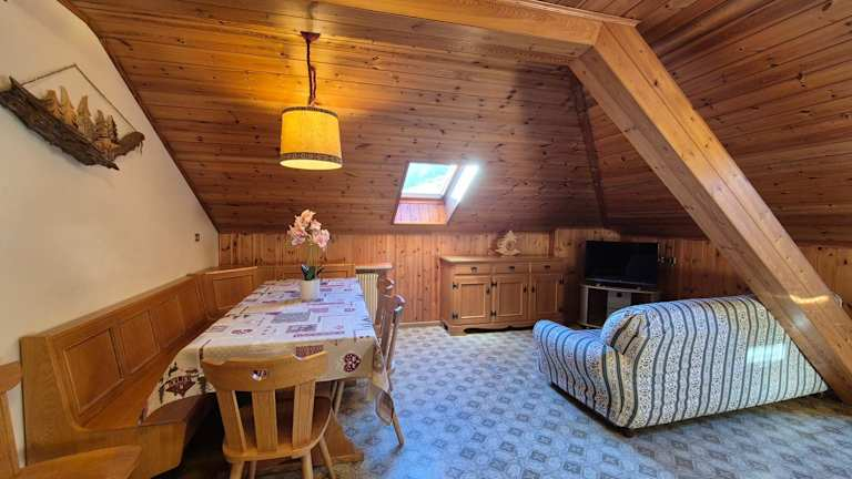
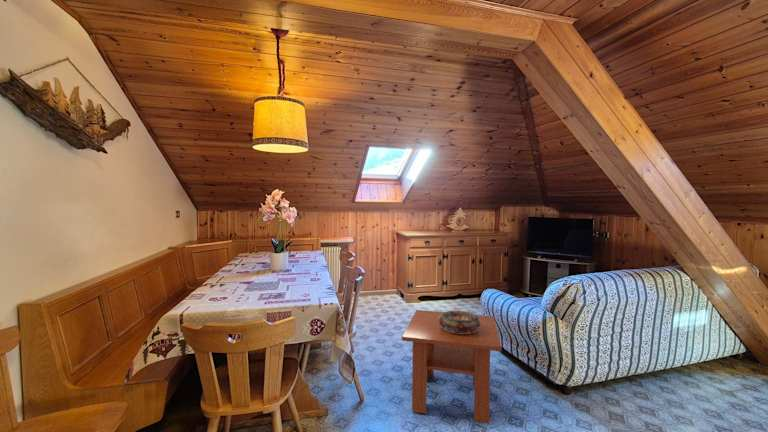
+ coffee table (451, 361)
+ decorative bowl (459, 321)
